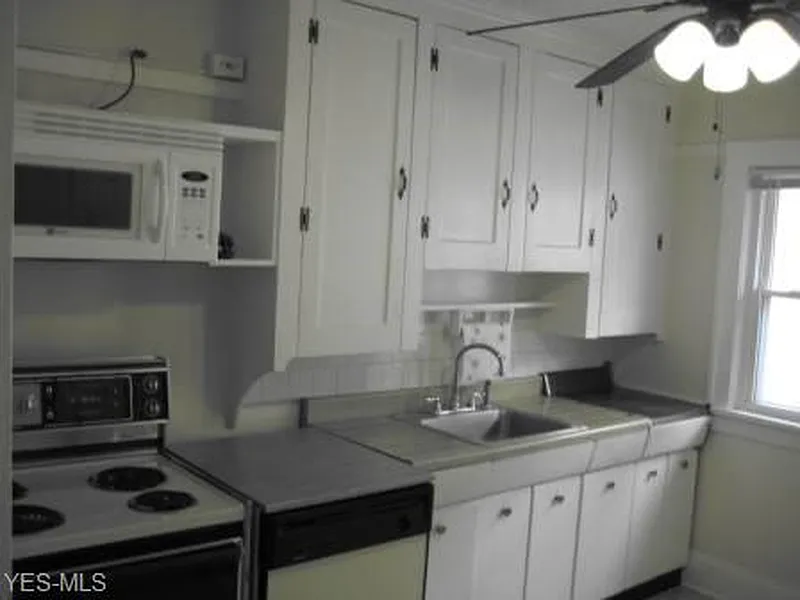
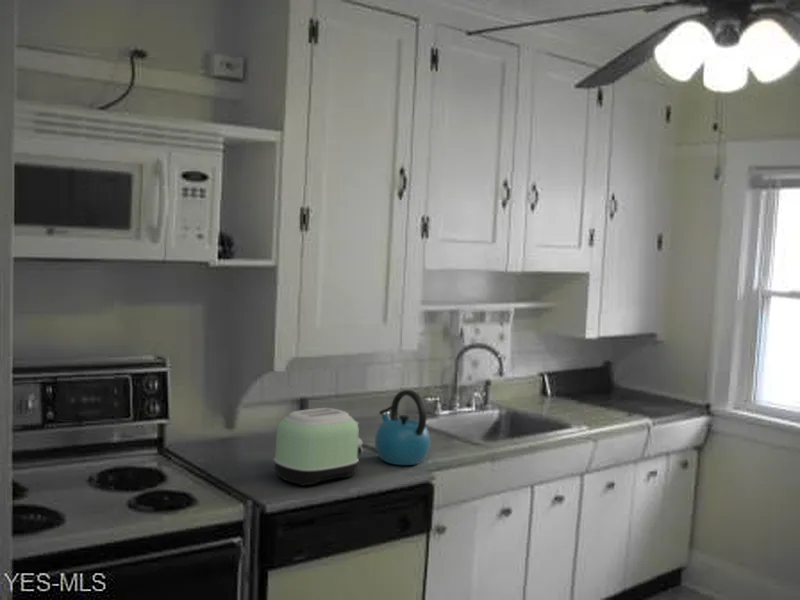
+ toaster (320, 444)
+ kettle (401, 424)
